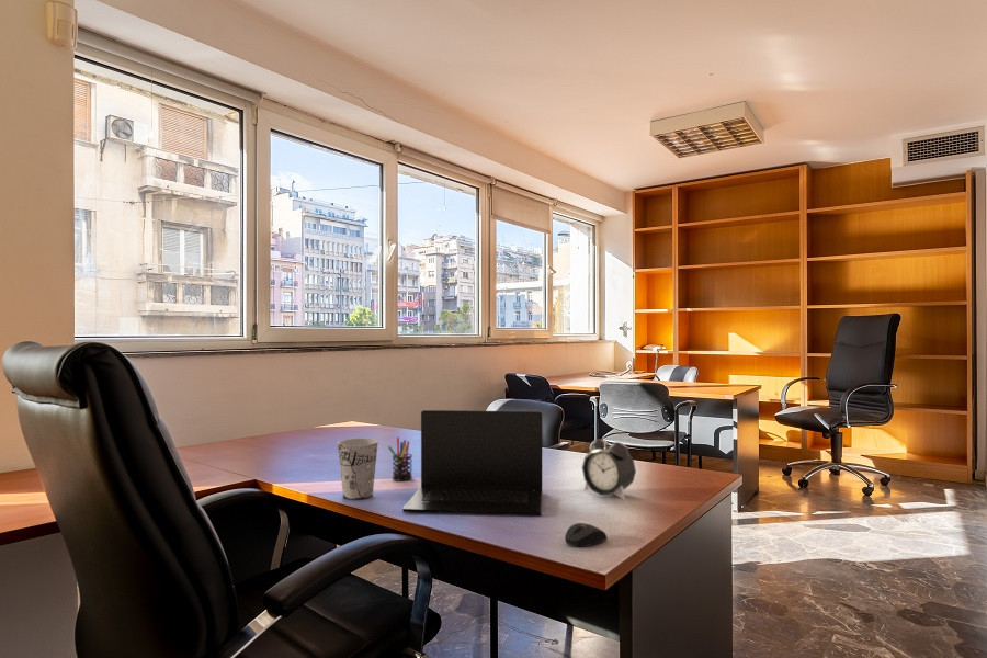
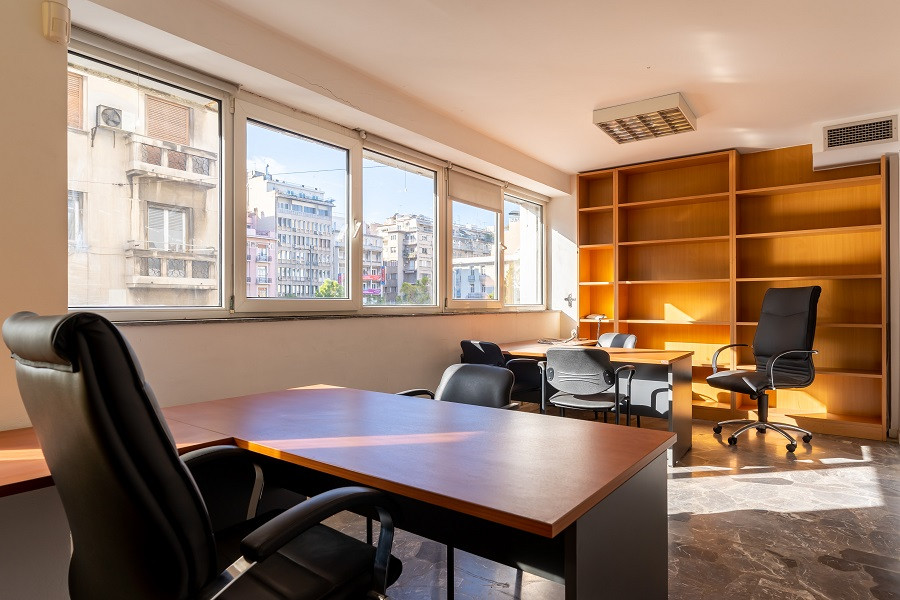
- mouse (586, 533)
- pen holder (399, 458)
- laptop (476, 458)
- cup (358, 468)
- alarm clock (608, 466)
